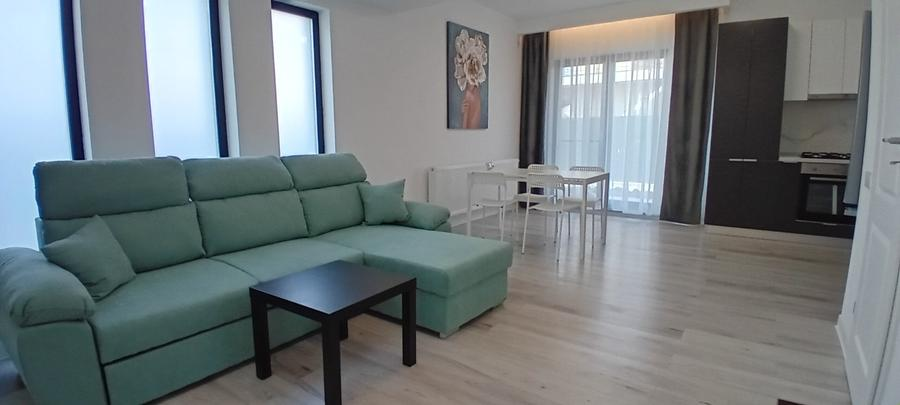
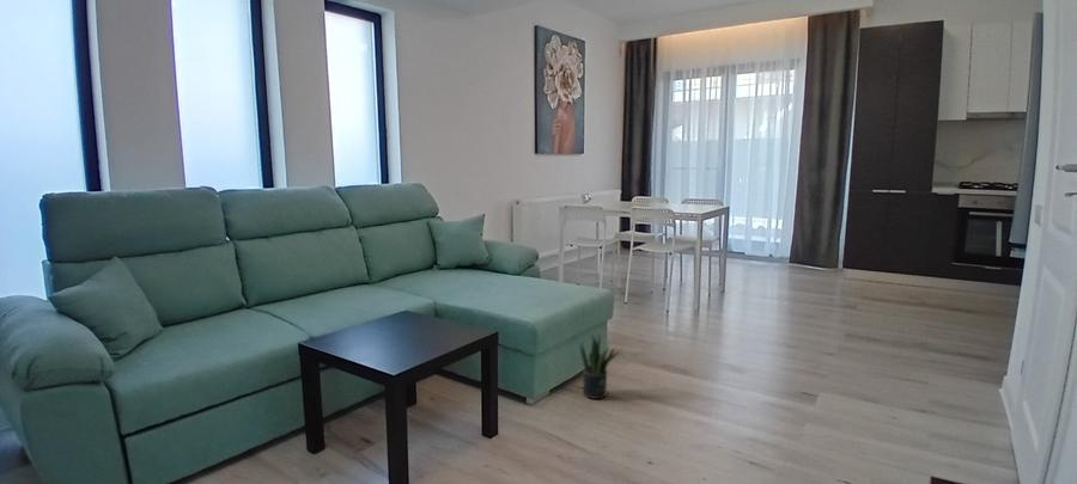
+ potted plant (597, 364)
